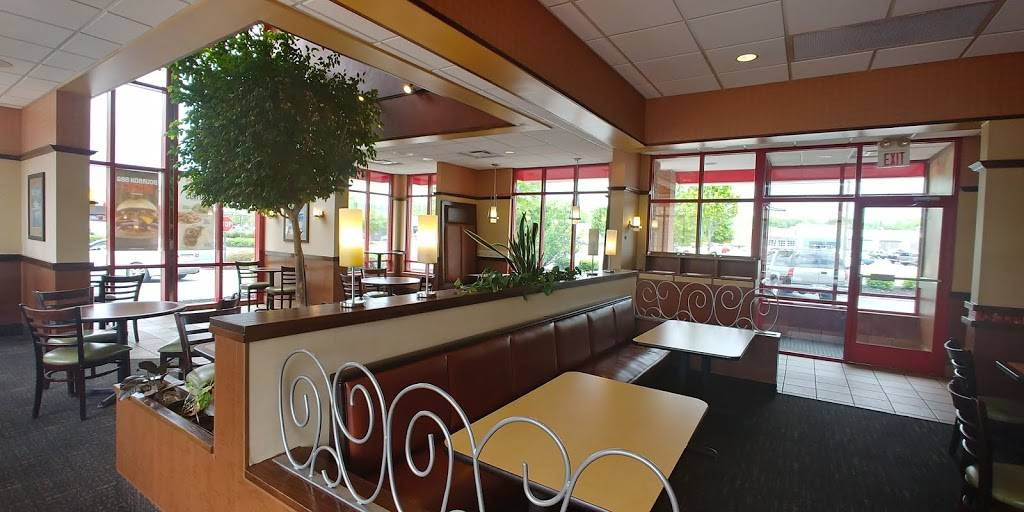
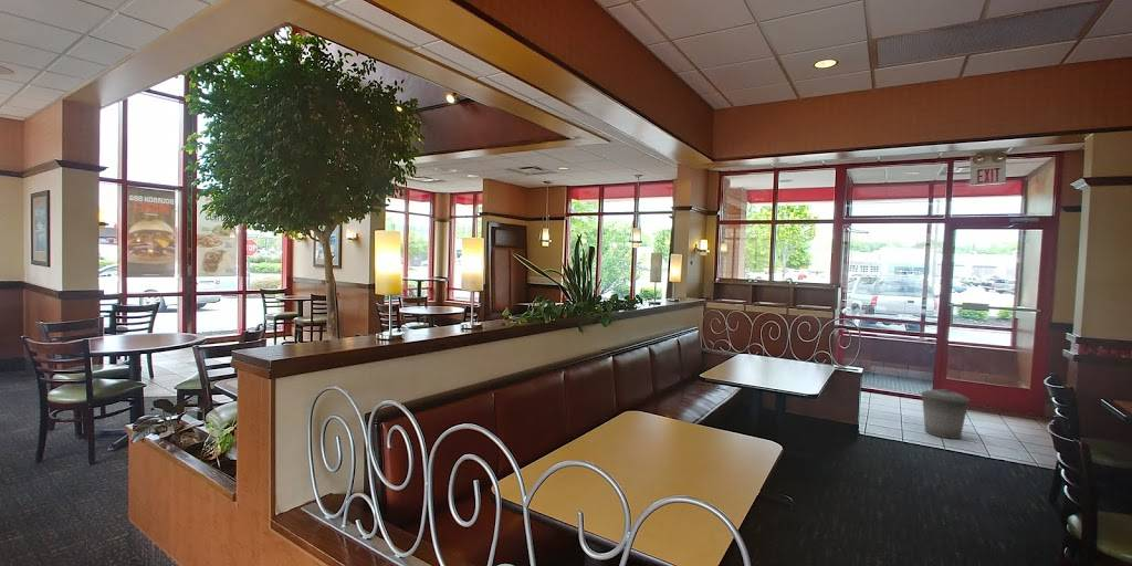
+ trash can (943, 411)
